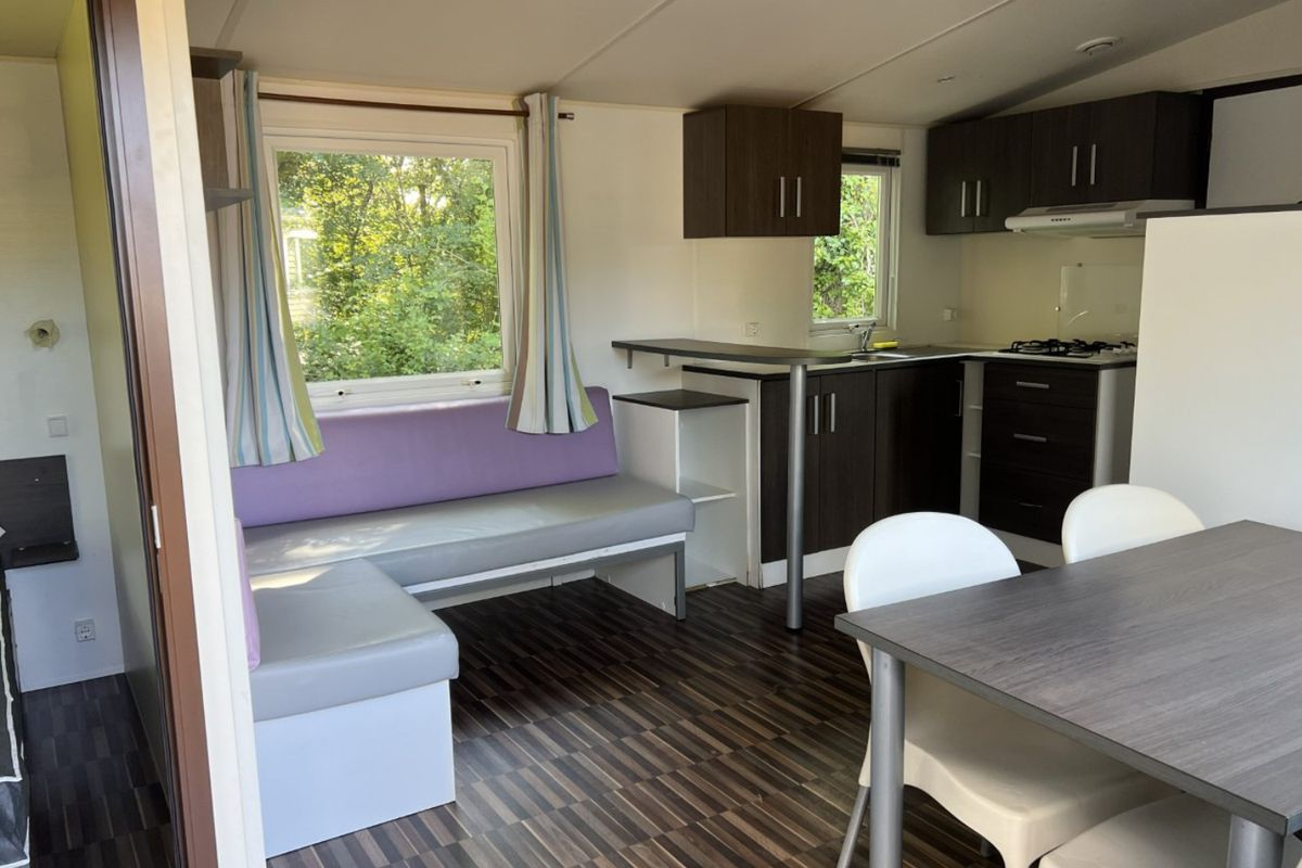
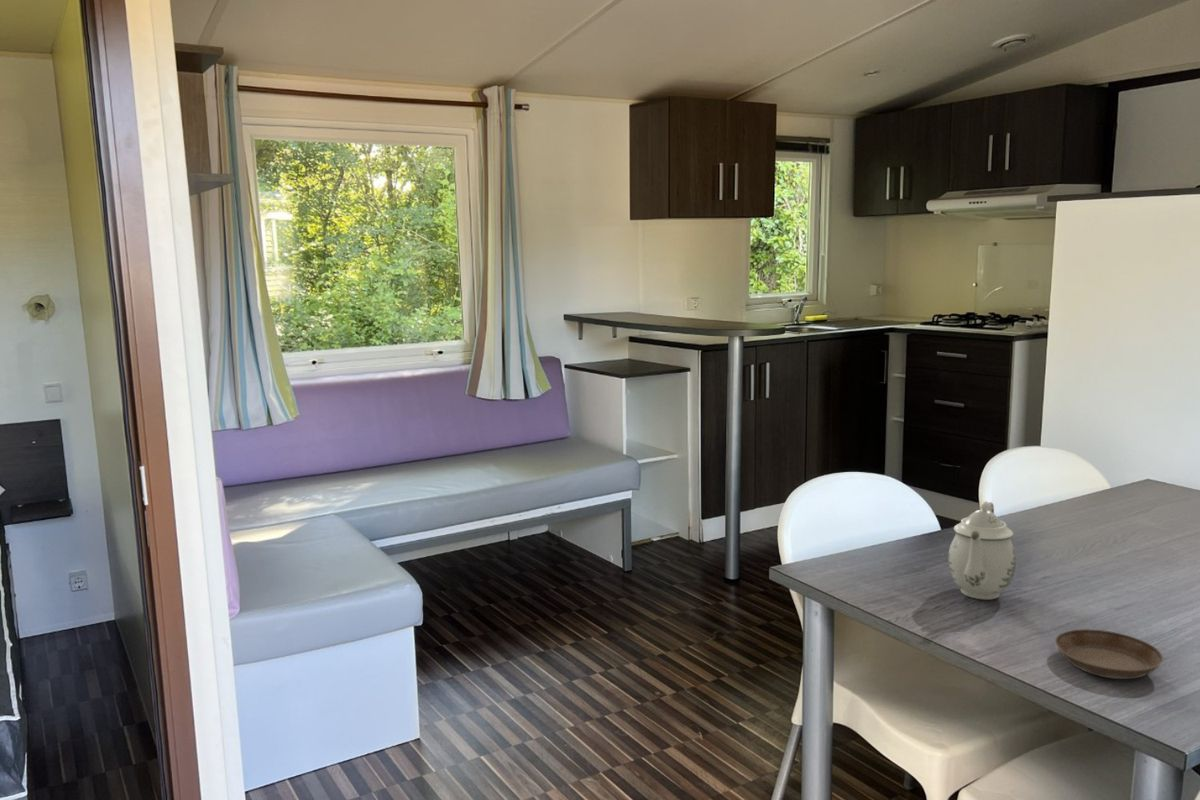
+ teapot (982, 548)
+ saucer (1107, 656)
